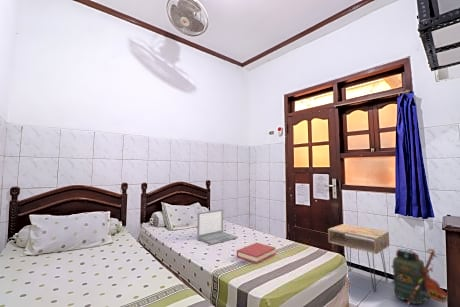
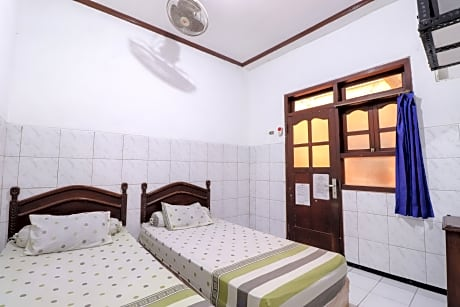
- nightstand (358, 249)
- backpack (416, 272)
- laptop (217, 225)
- hardback book (256, 252)
